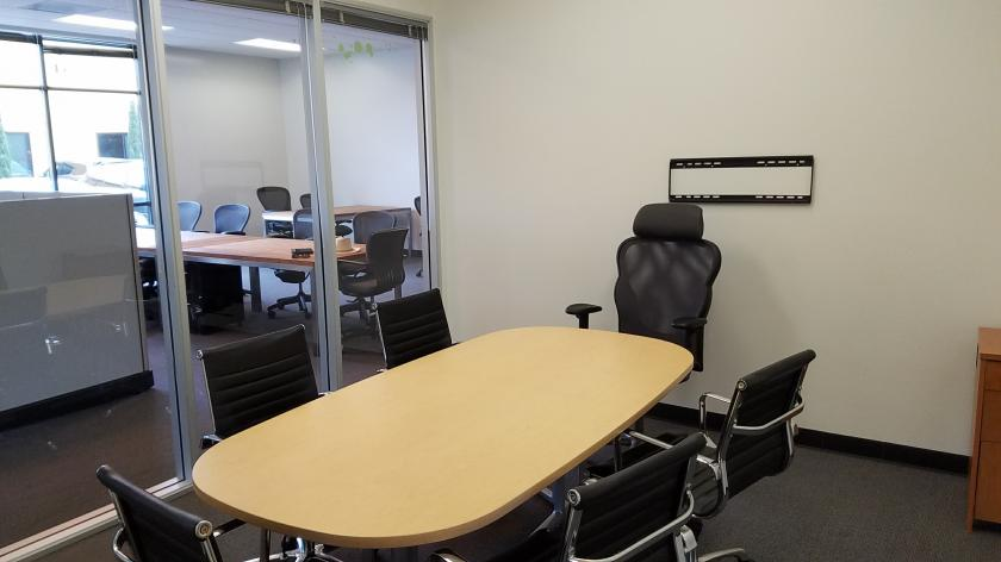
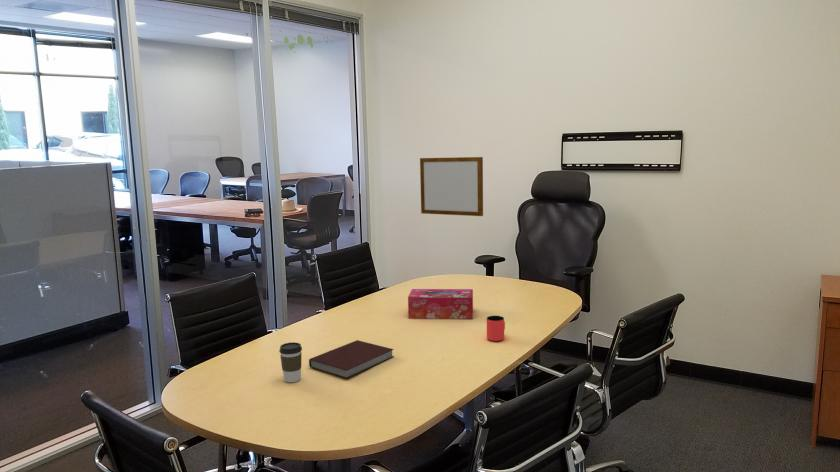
+ tissue box (441, 303)
+ notebook (352, 357)
+ cup (497, 327)
+ coffee cup (291, 362)
+ writing board (450, 186)
